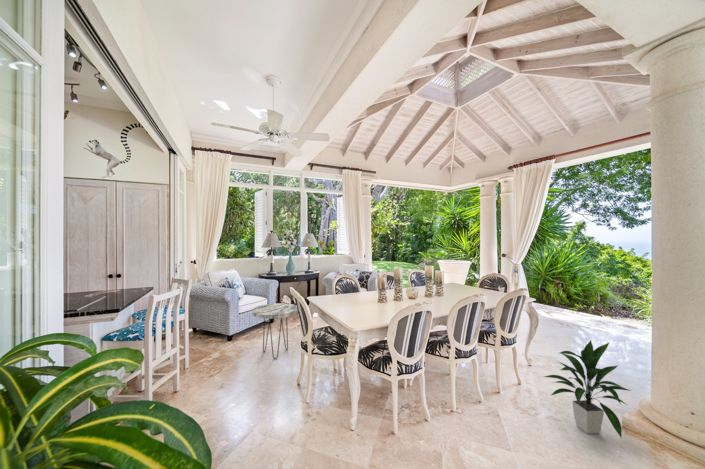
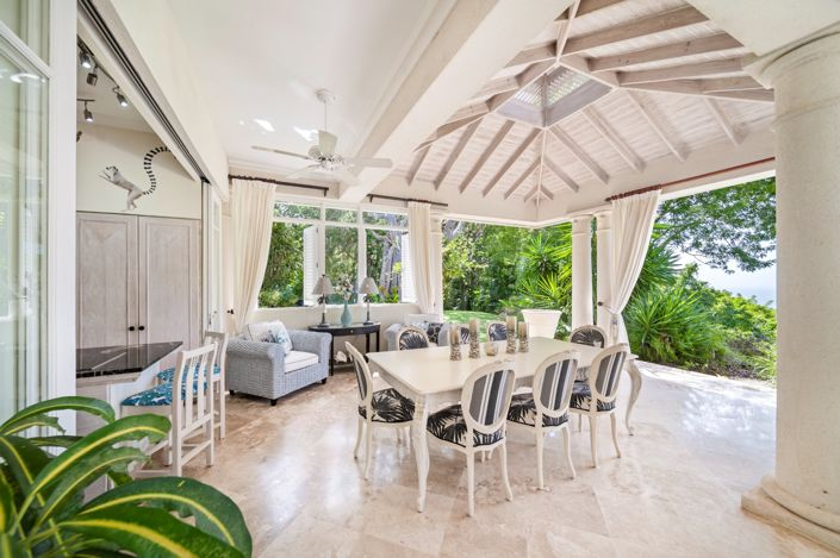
- indoor plant (588, 386)
- side table (279, 333)
